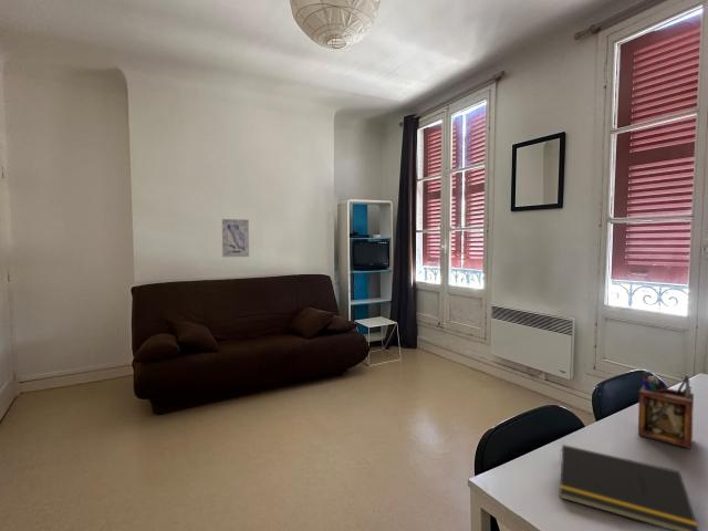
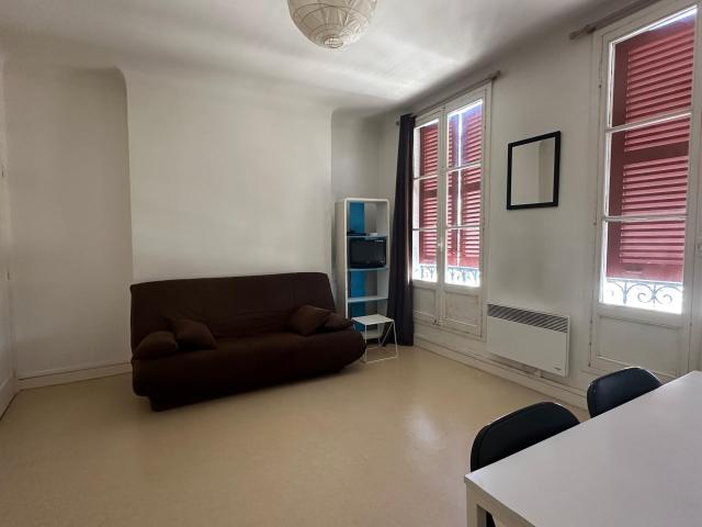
- notepad (620, 483)
- desk organizer (665, 406)
- wall art (236, 238)
